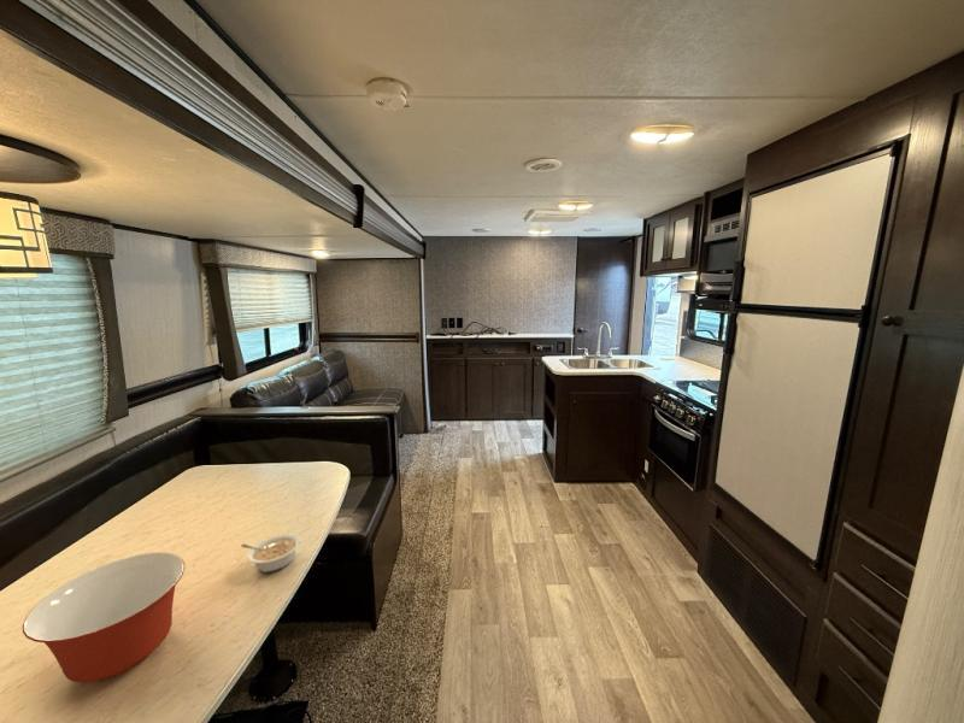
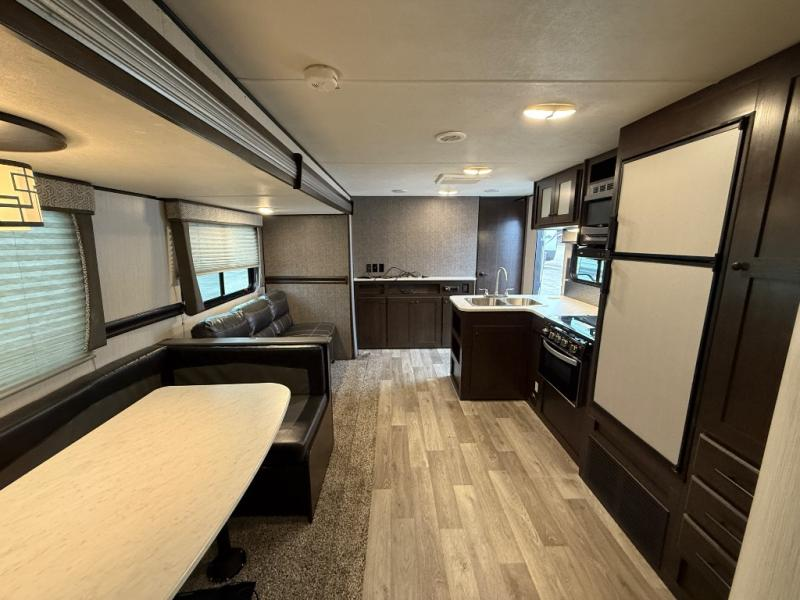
- mixing bowl (117, 622)
- legume (272, 553)
